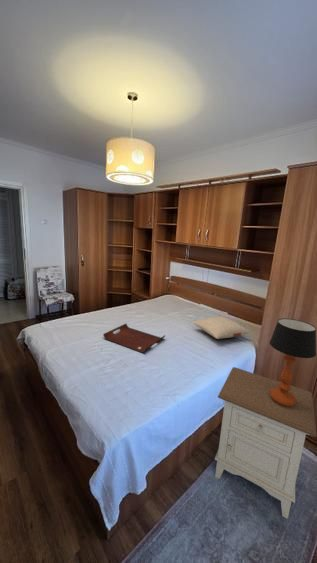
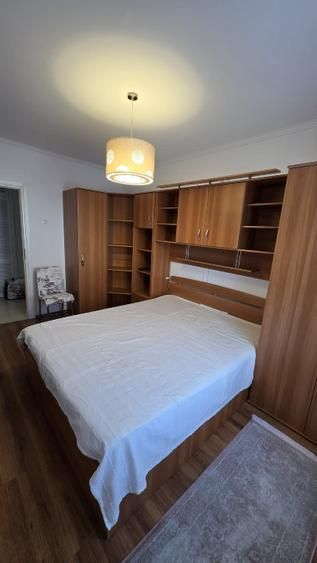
- serving tray (134, 336)
- table lamp (289, 363)
- nightstand (259, 436)
- pillow (219, 327)
